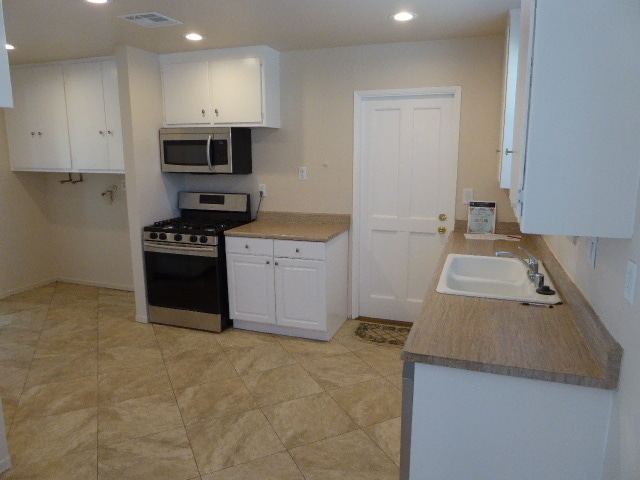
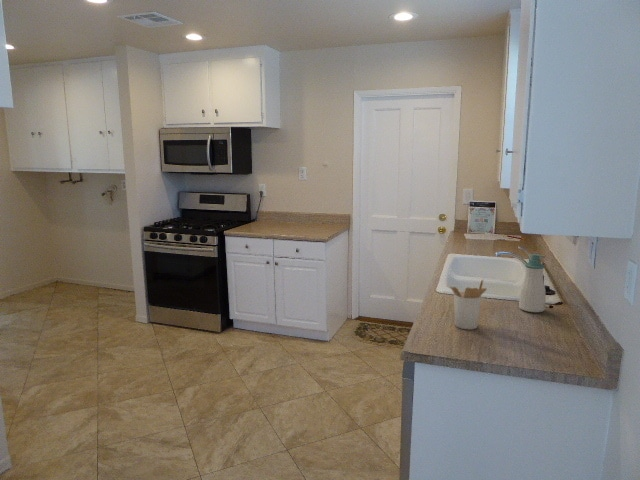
+ utensil holder (469, 304)
+ soap bottle (533, 282)
